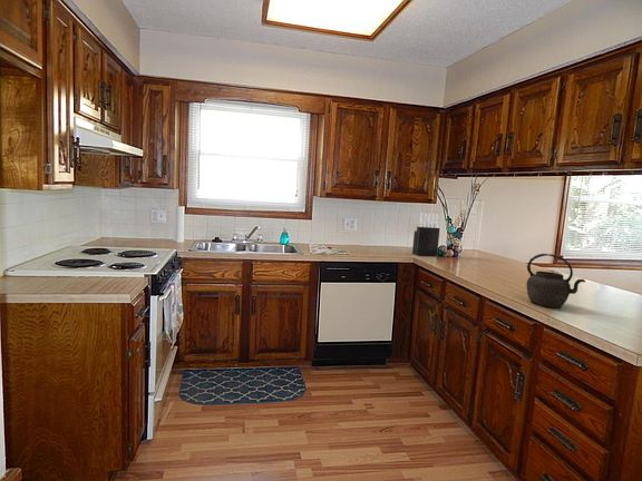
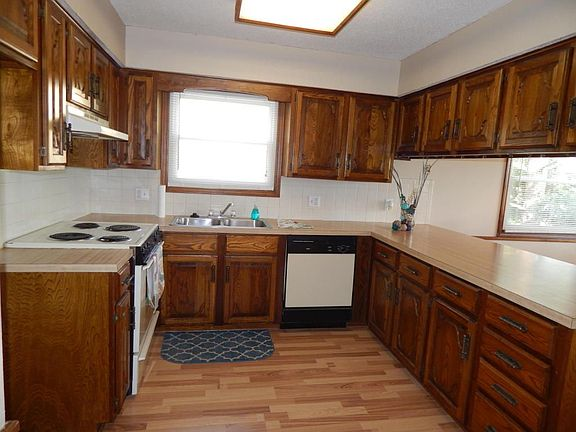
- knife block (426, 234)
- kettle (554, 279)
